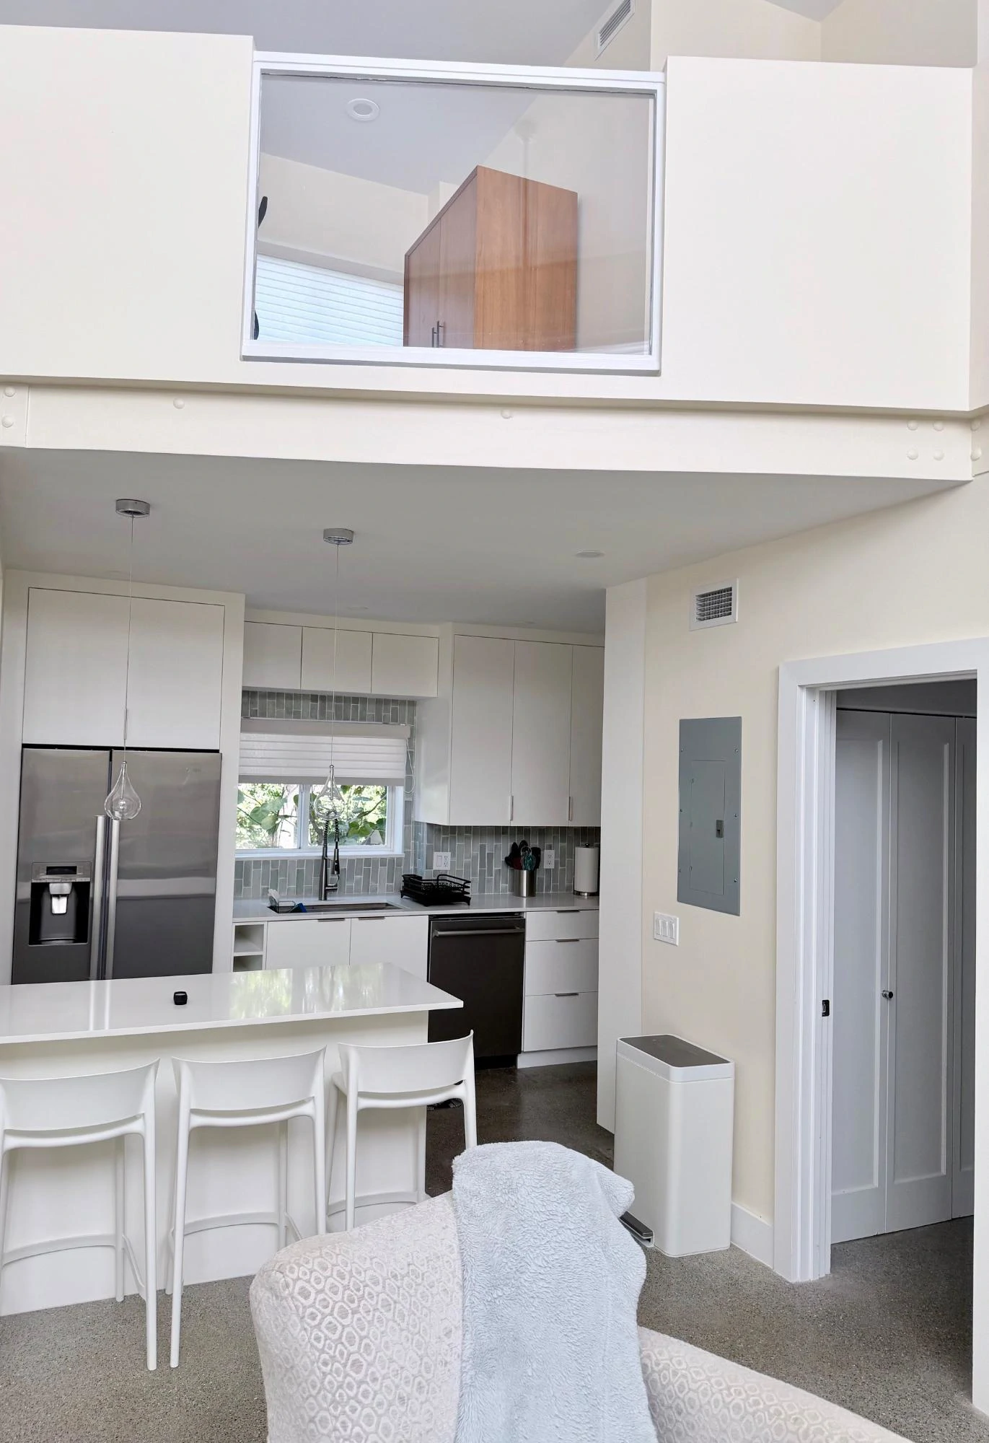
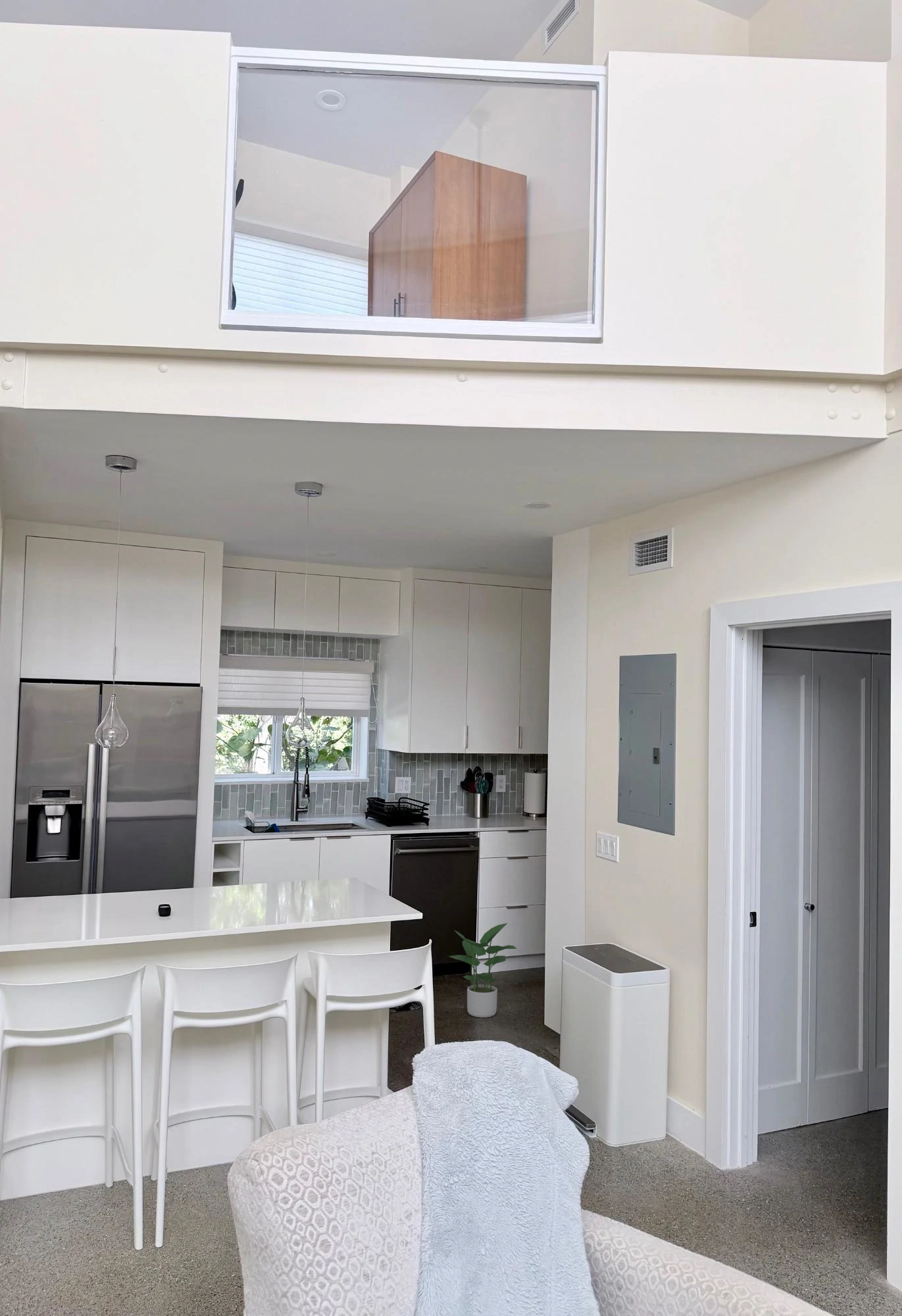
+ potted plant (476, 968)
